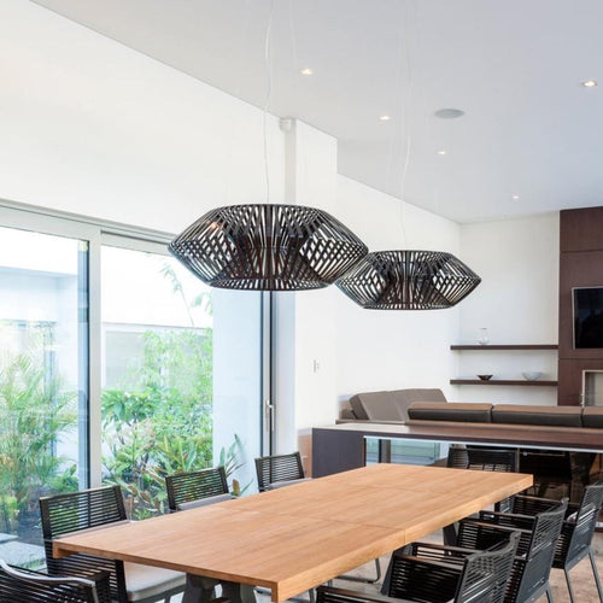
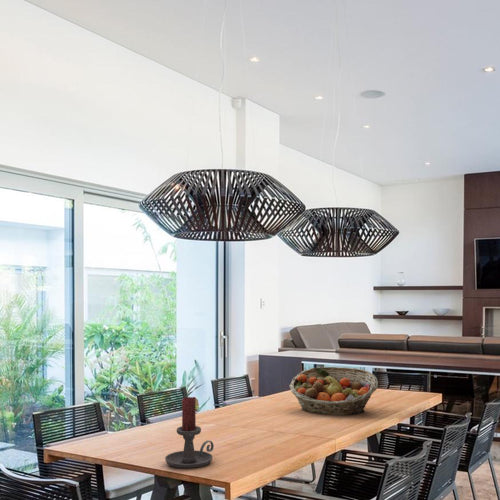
+ candle holder (193, 428)
+ fruit basket (333, 390)
